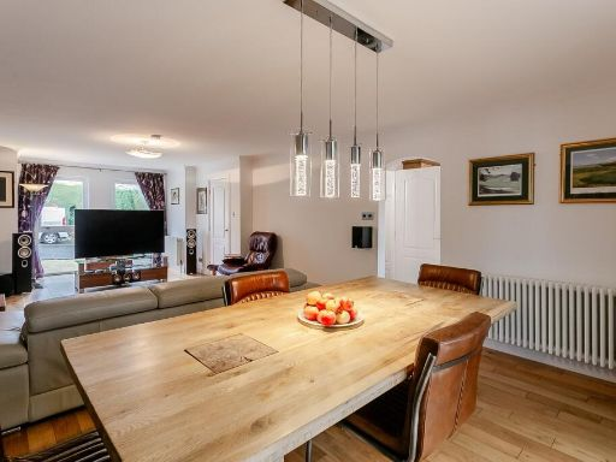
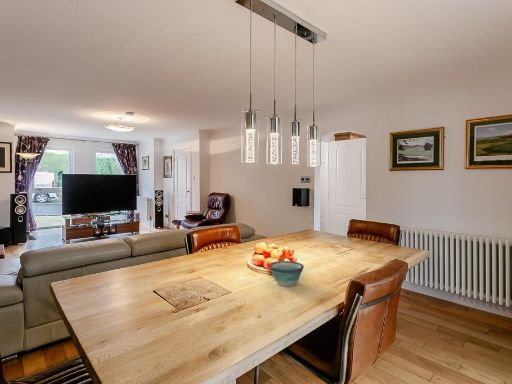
+ bowl (286, 274)
